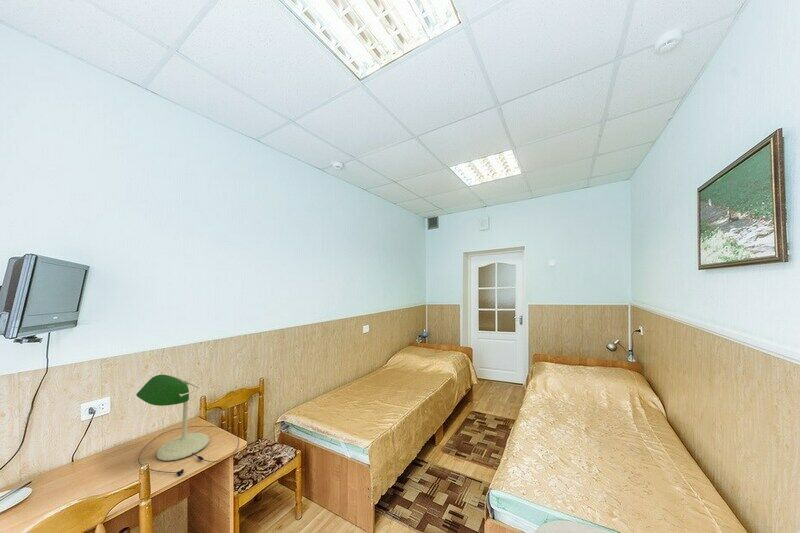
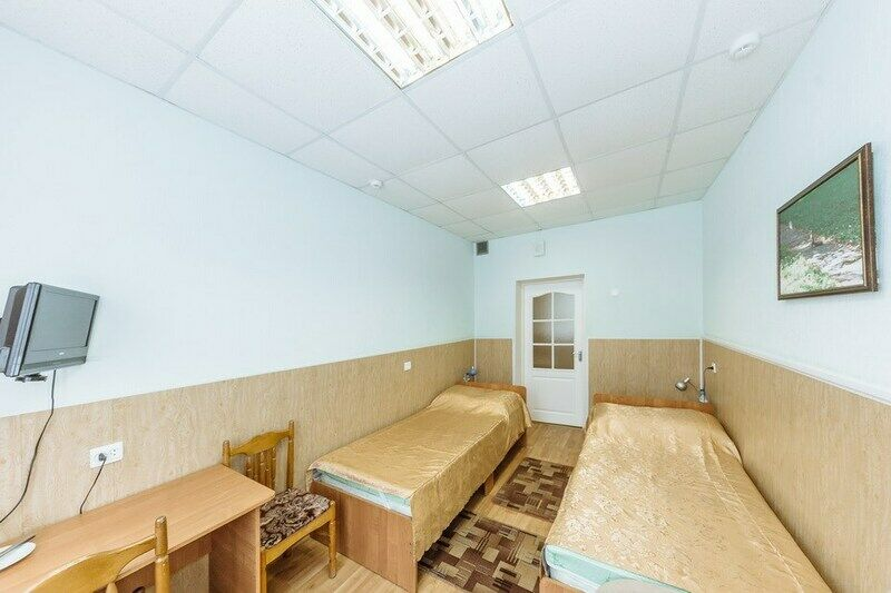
- desk lamp (187, 410)
